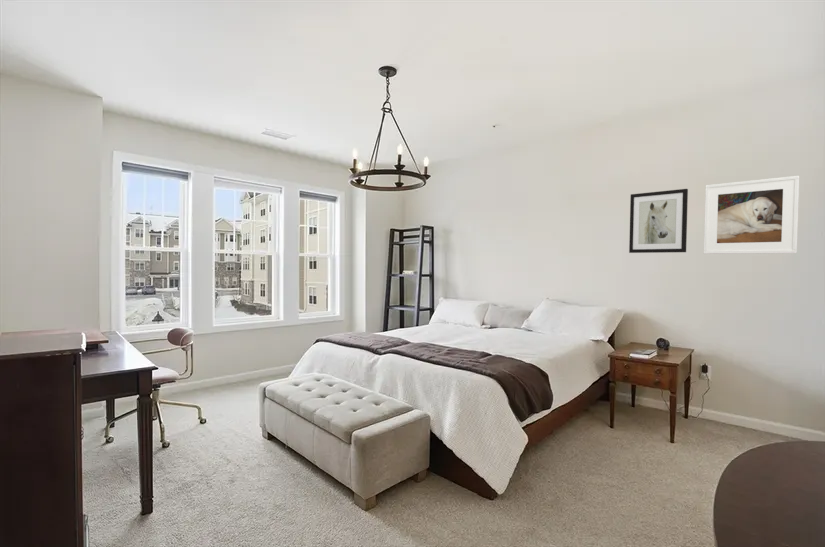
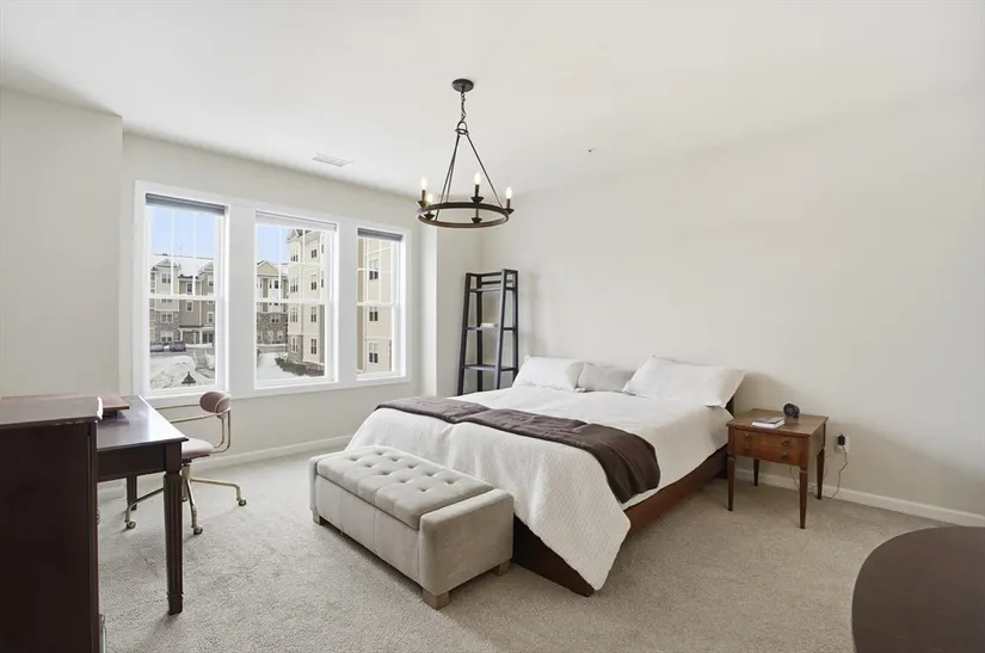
- wall art (657, 222)
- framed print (748, 217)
